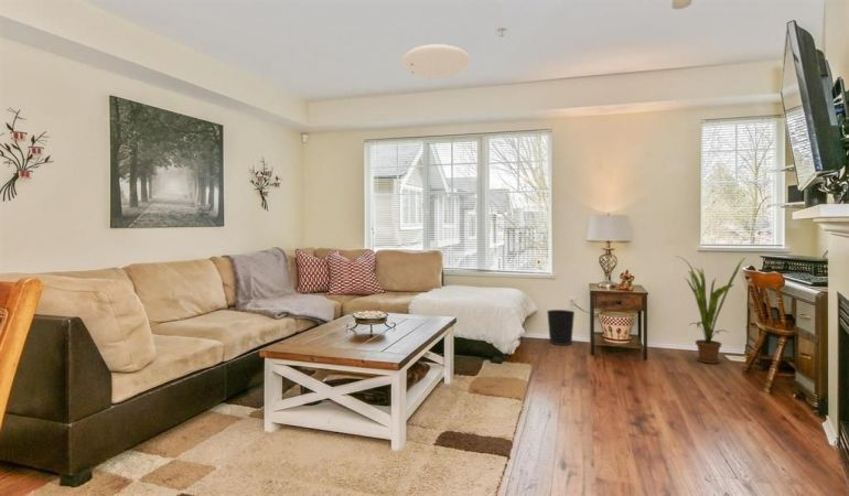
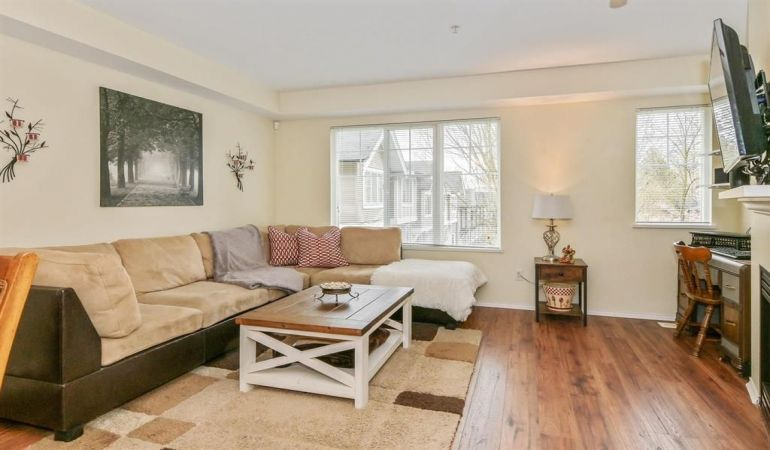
- ceiling light (436, 62)
- house plant (701, 308)
- wastebasket (560, 326)
